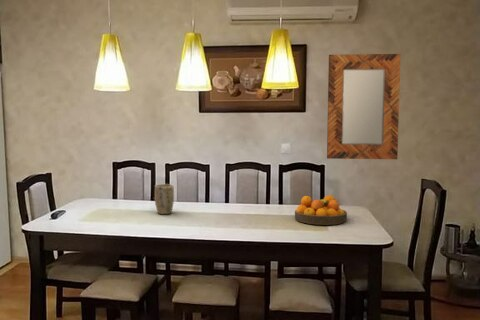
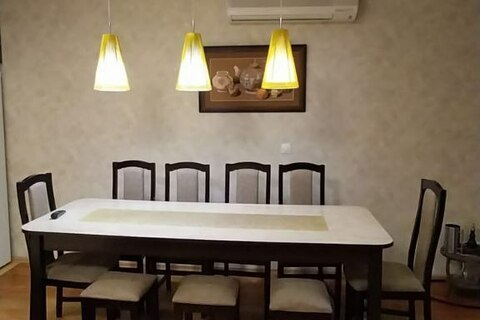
- home mirror (363, 107)
- fruit bowl (320, 207)
- plant pot (164, 199)
